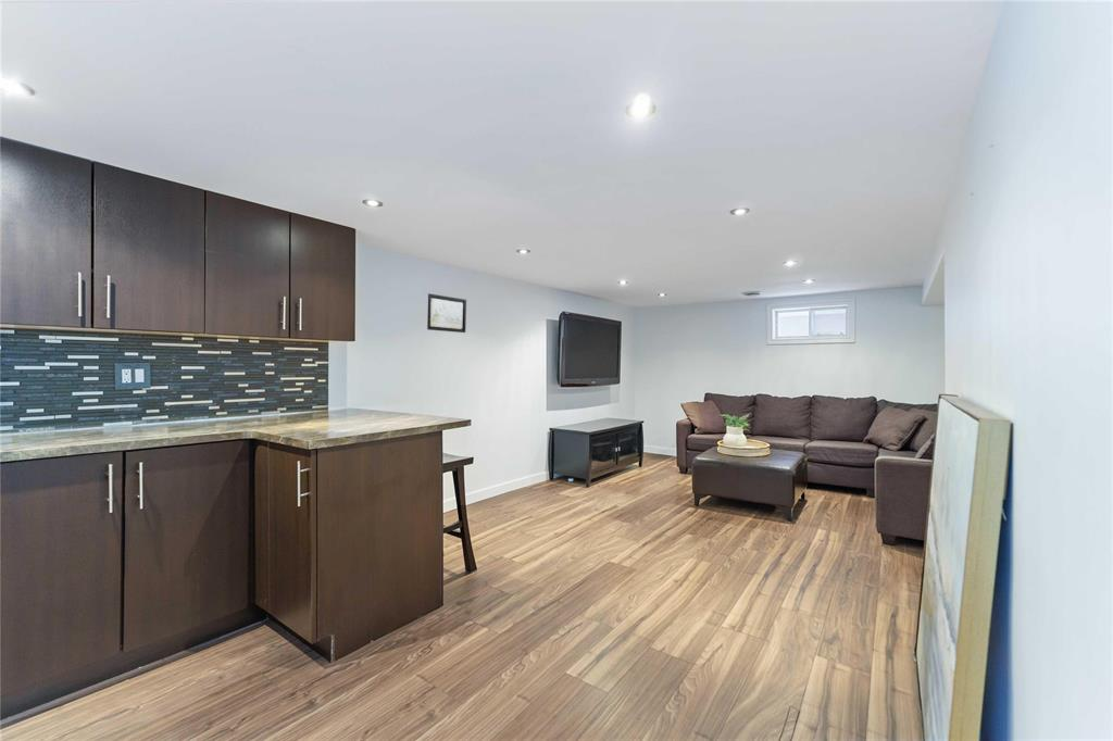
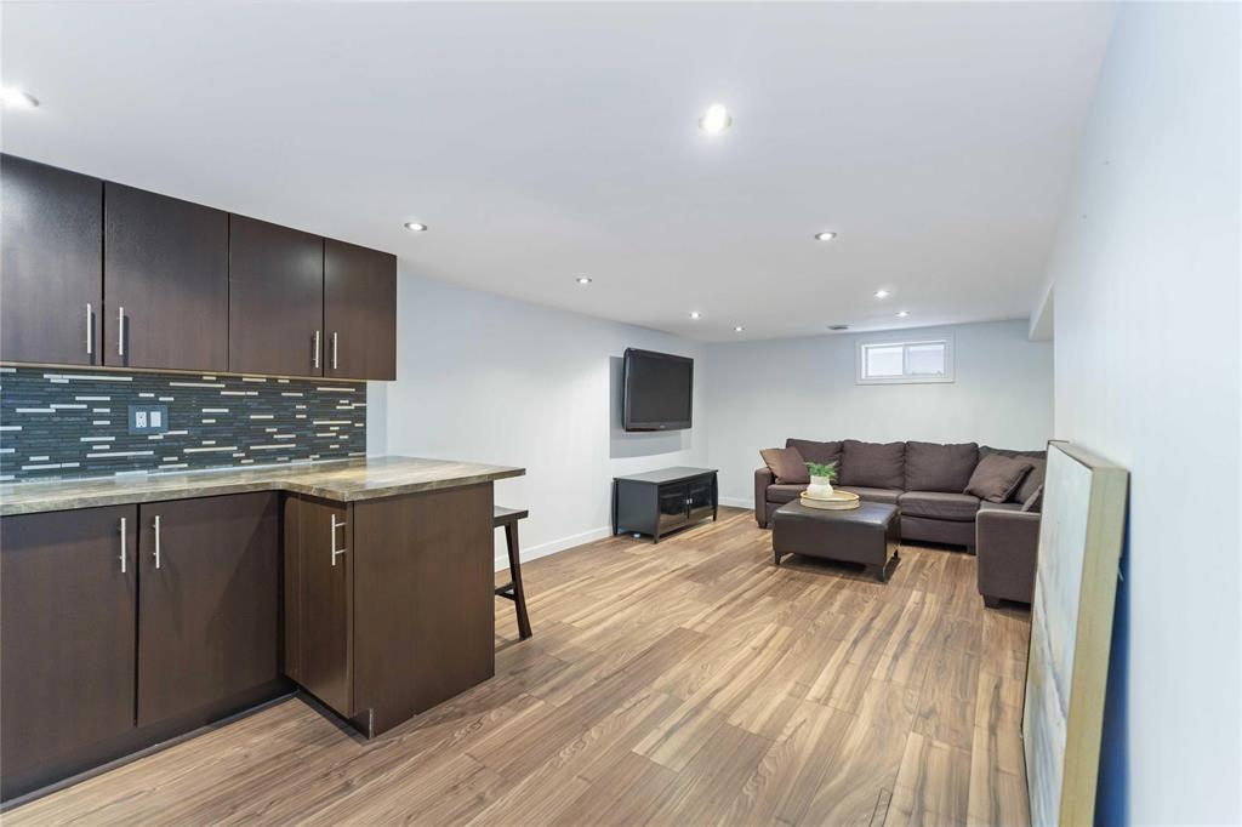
- wall art (447, 314)
